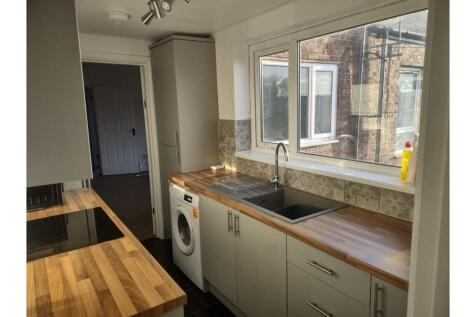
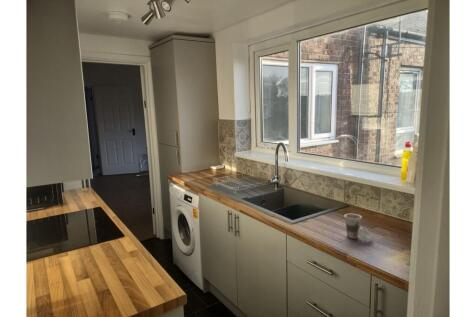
+ cup (357, 227)
